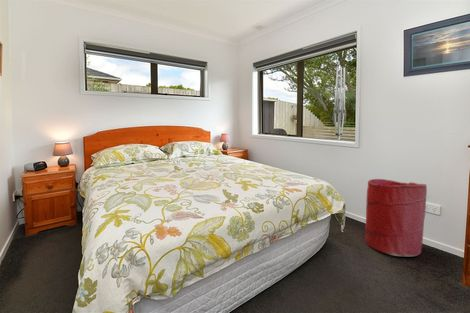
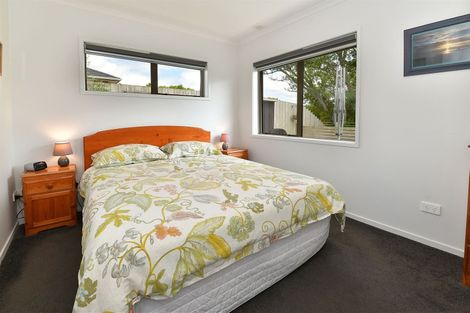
- laundry hamper (394, 213)
